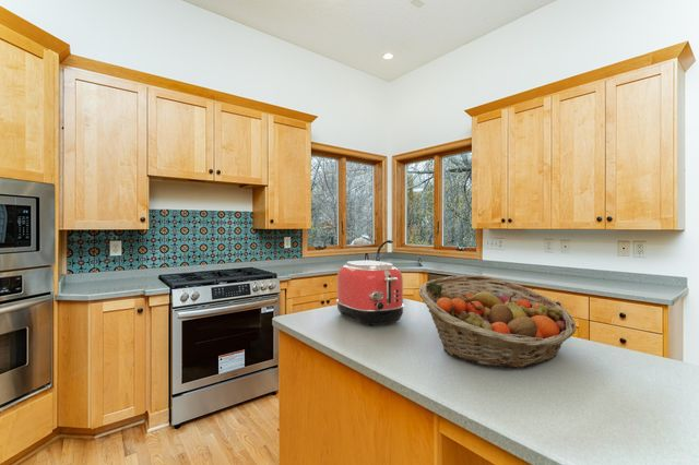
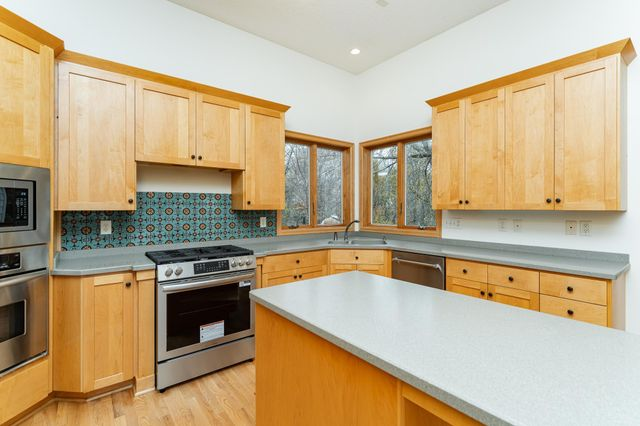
- fruit basket (494, 314)
- toaster (370, 290)
